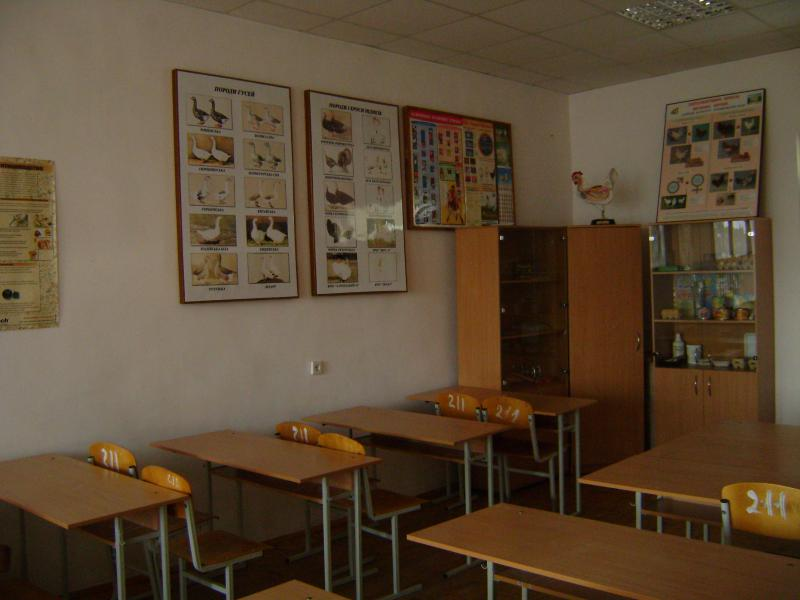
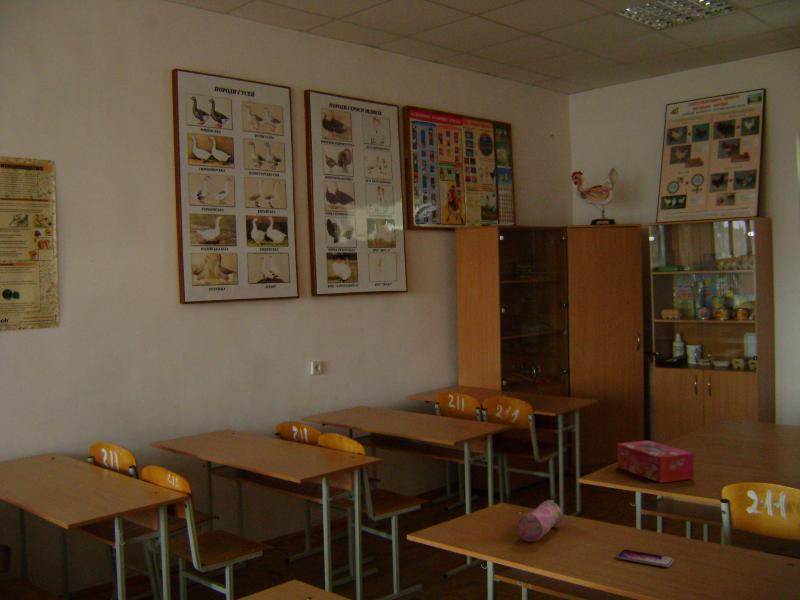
+ tissue box (654, 460)
+ smartphone (645, 558)
+ pencil case (540, 519)
